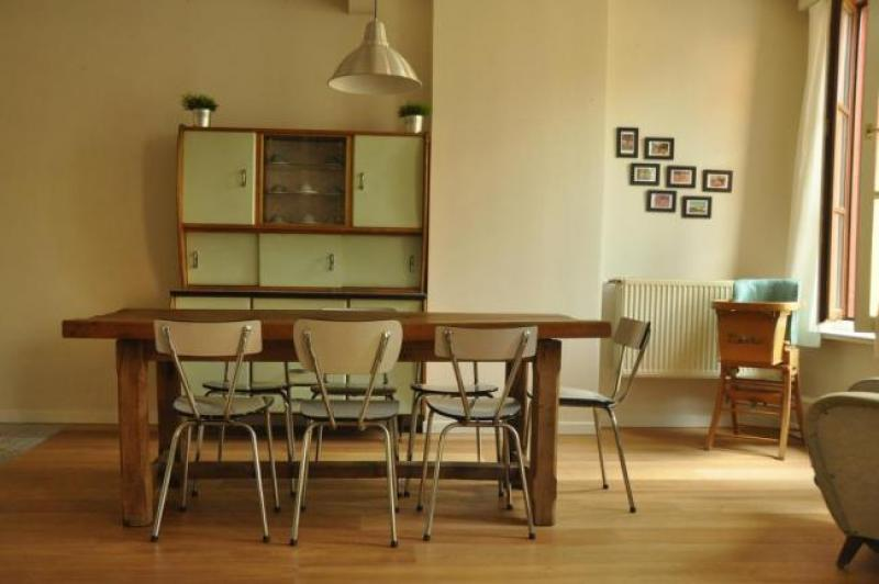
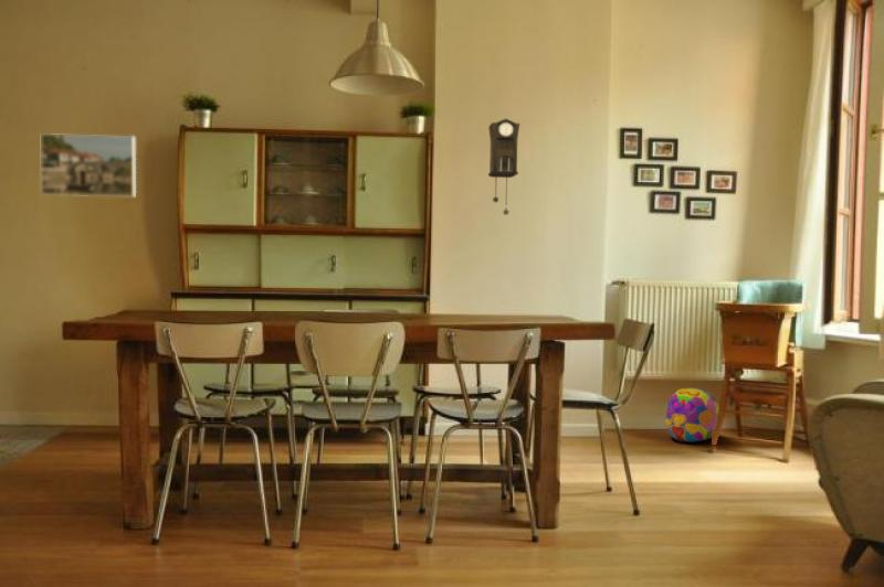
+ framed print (87, 166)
+ pendulum clock (503, 167)
+ decorative ball (692, 413)
